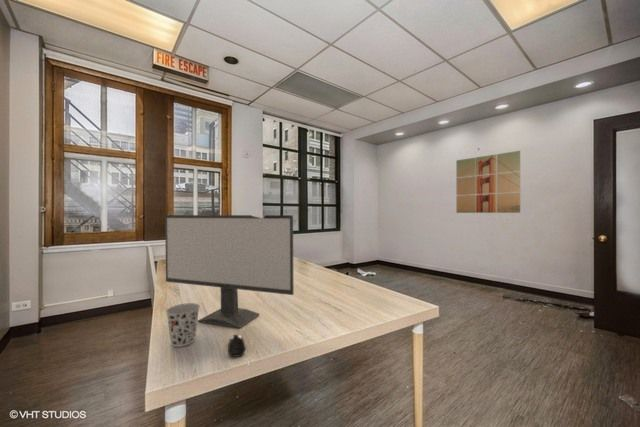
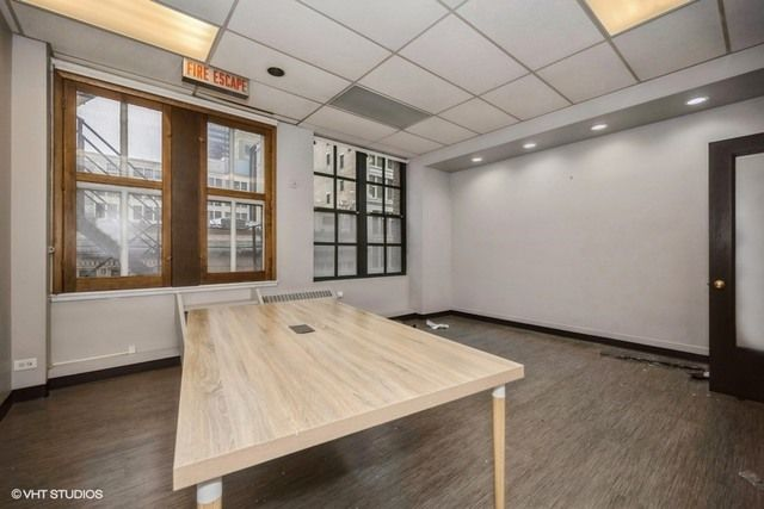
- computer mouse (236, 344)
- computer monitor (230, 266)
- wall art (485, 184)
- cup (183, 324)
